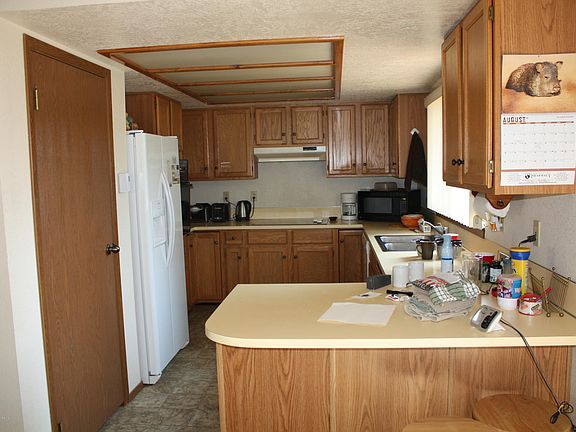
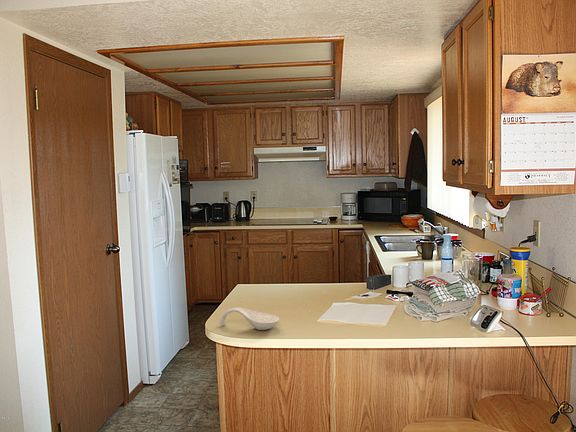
+ spoon rest (249, 318)
